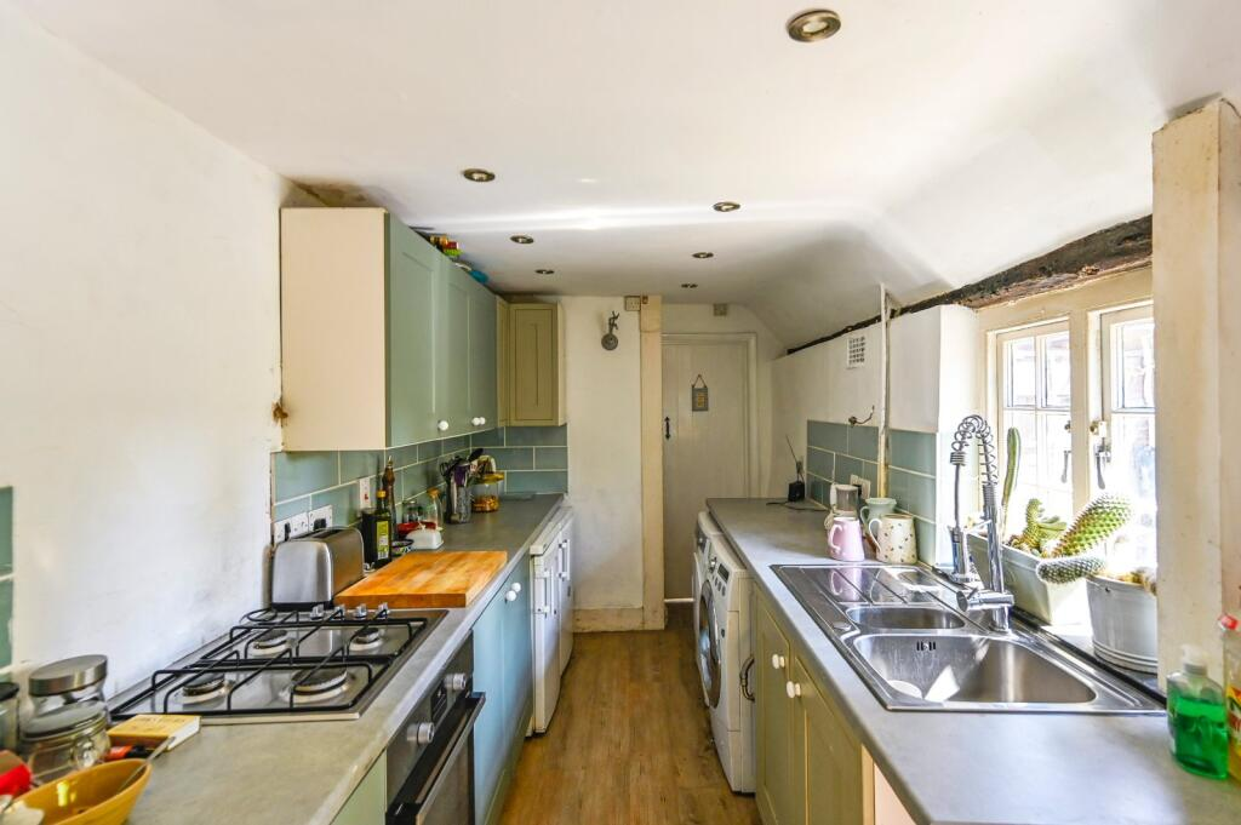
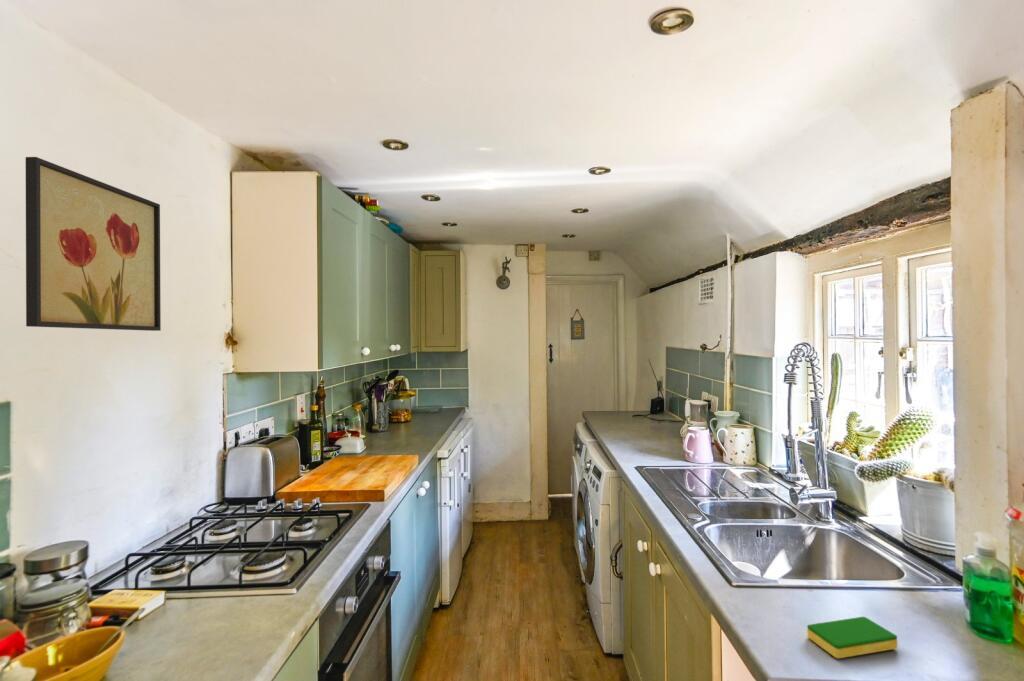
+ dish sponge (851, 636)
+ wall art (99, 256)
